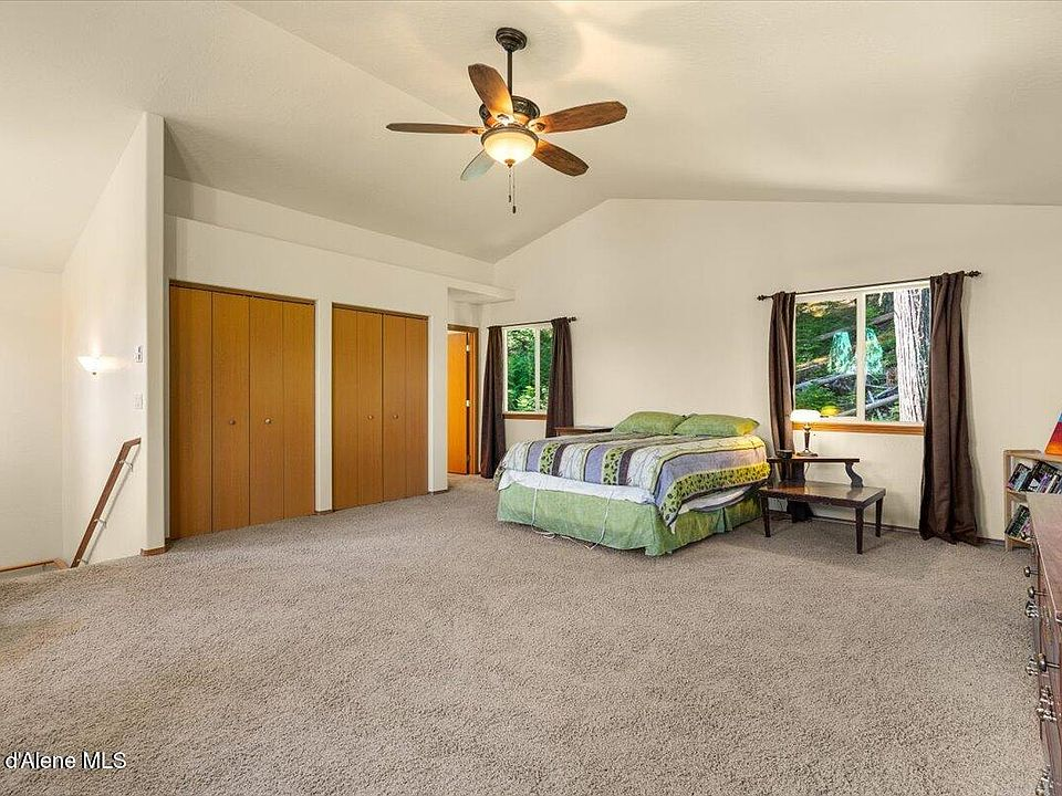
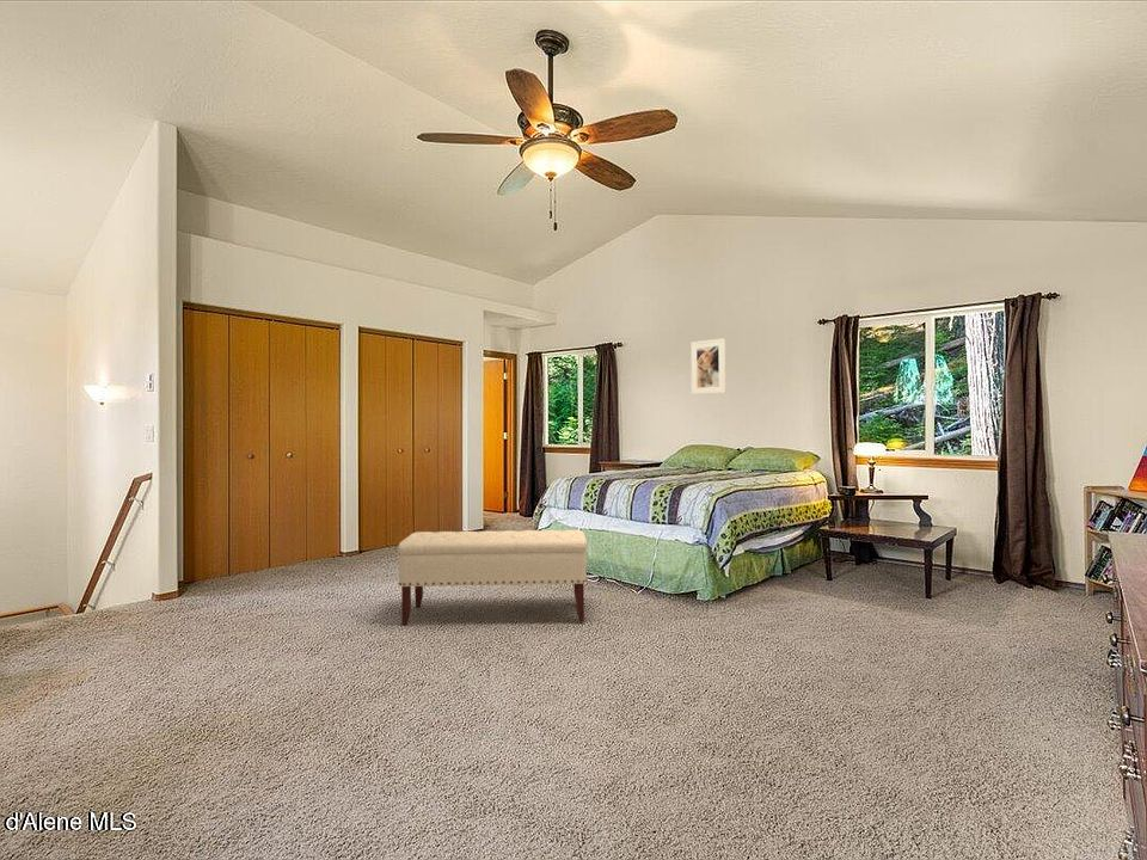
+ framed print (707, 367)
+ bench (496, 573)
